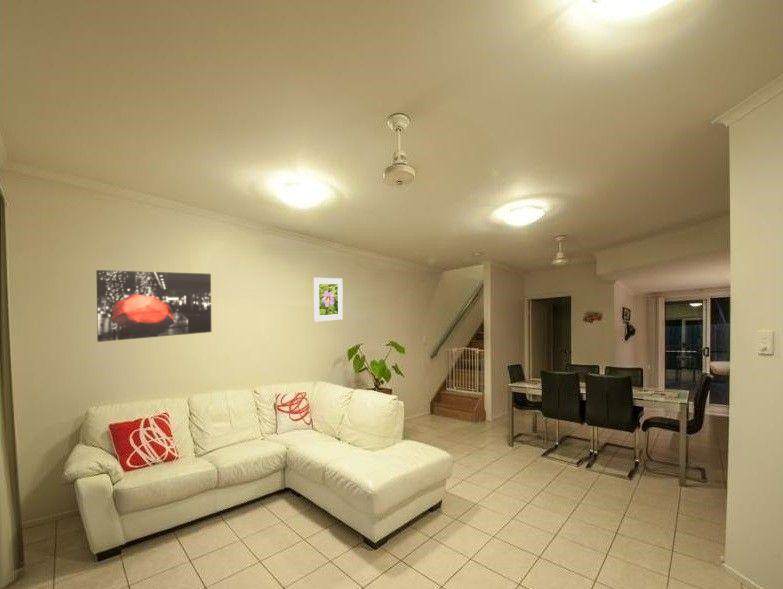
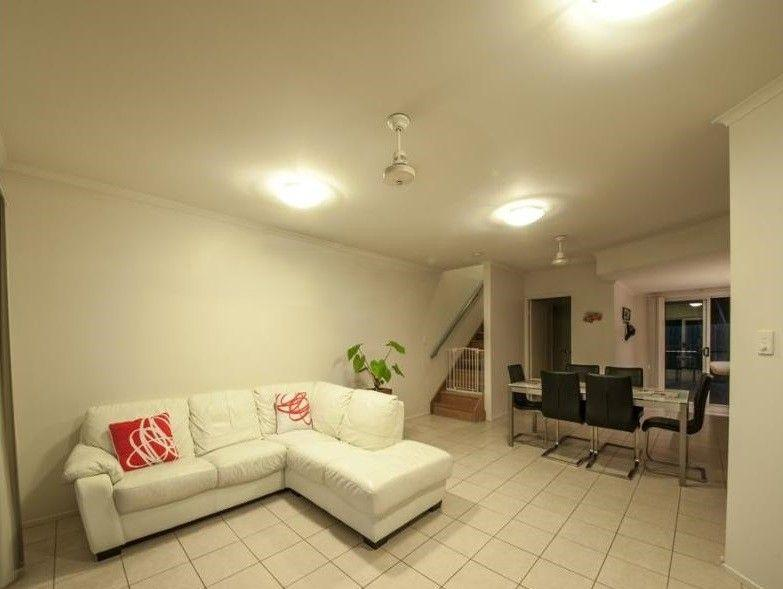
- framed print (328, 299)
- wall art (159, 304)
